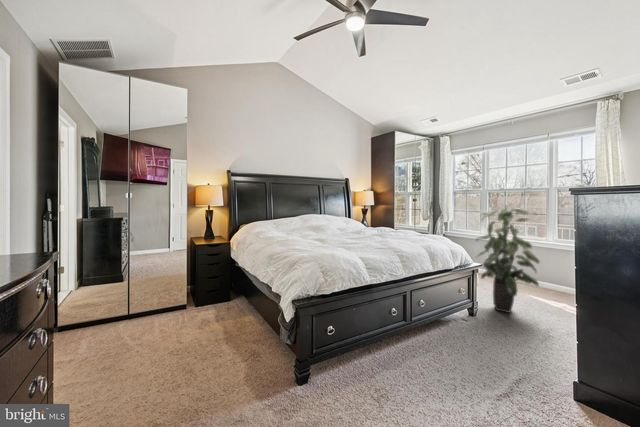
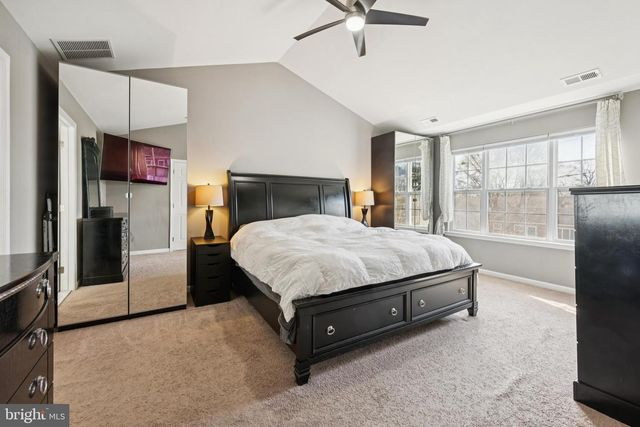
- indoor plant (507, 257)
